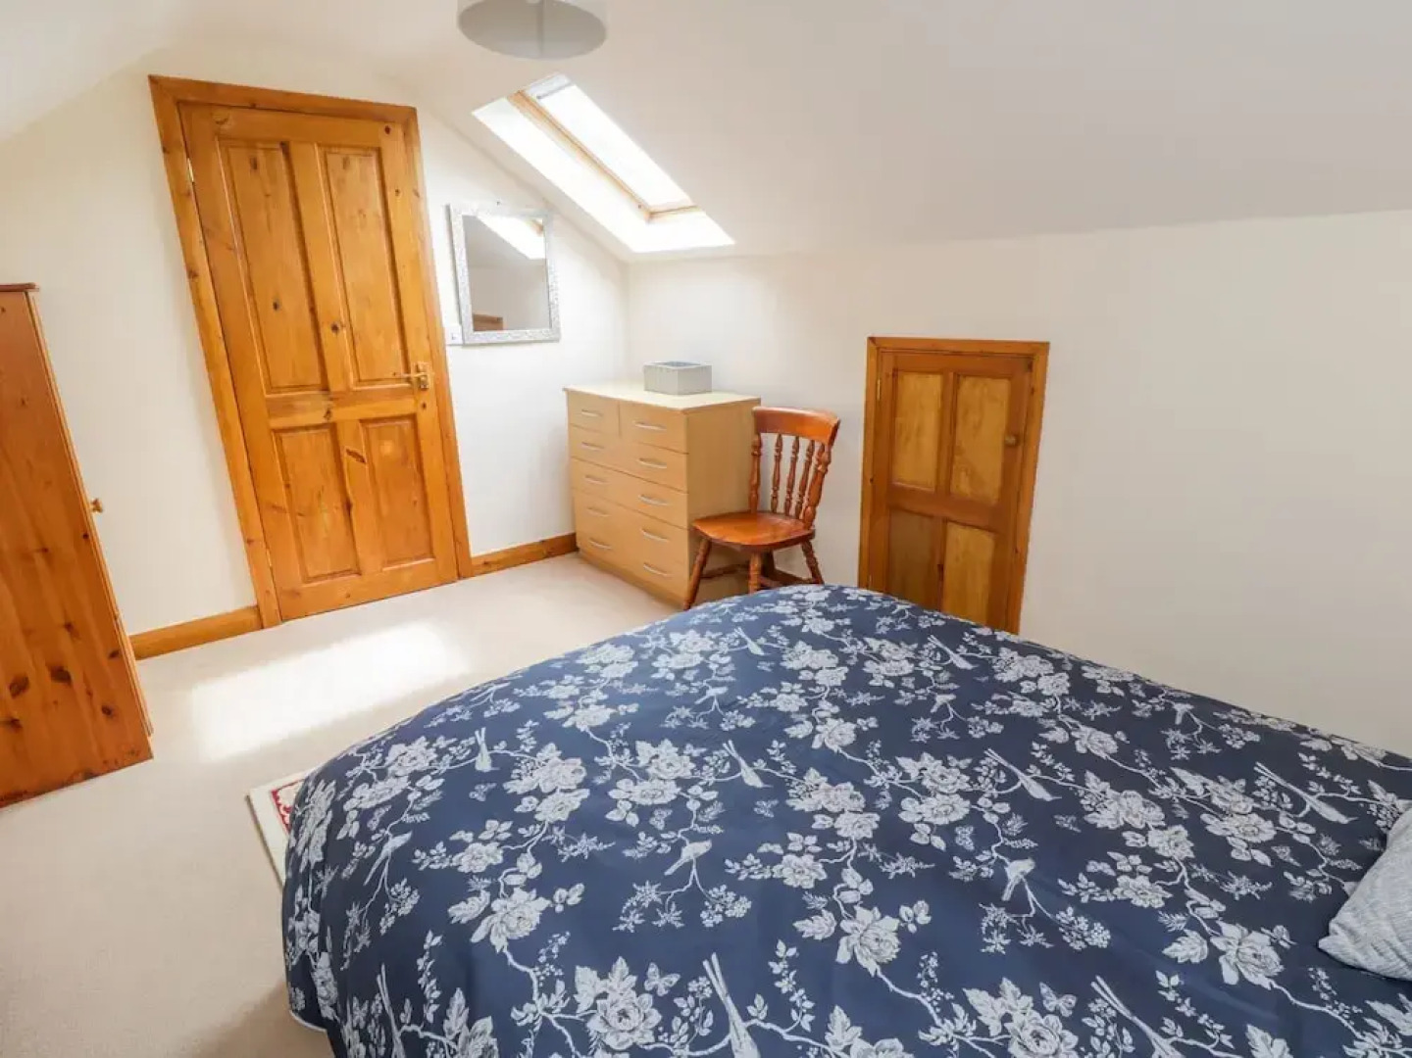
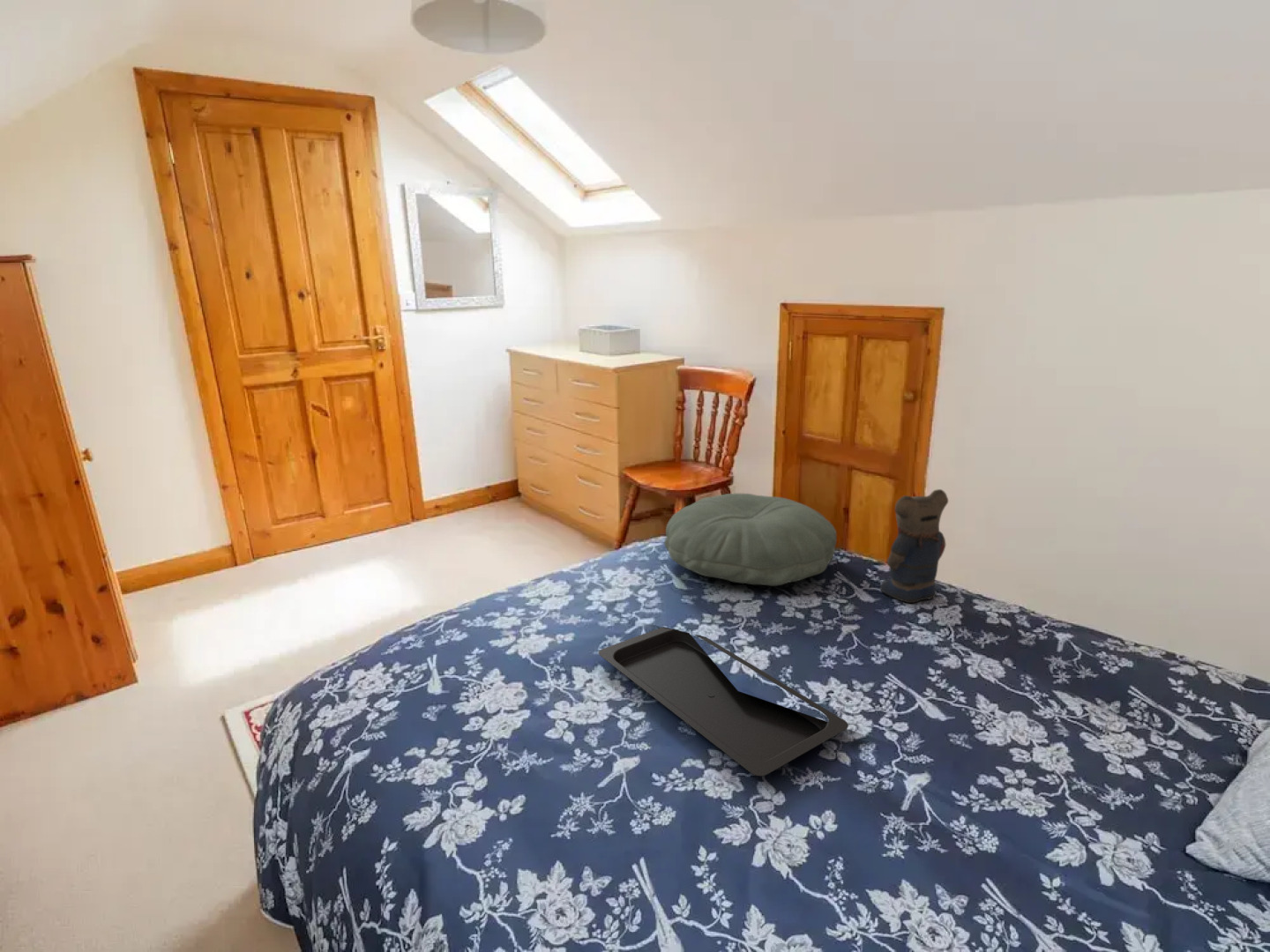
+ serving tray (711, 690)
+ teddy bear (917, 544)
+ pillow (749, 534)
